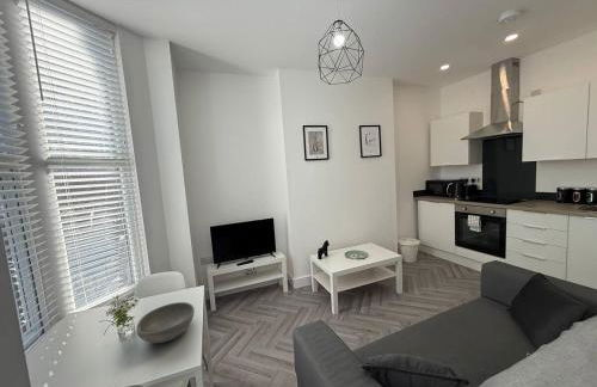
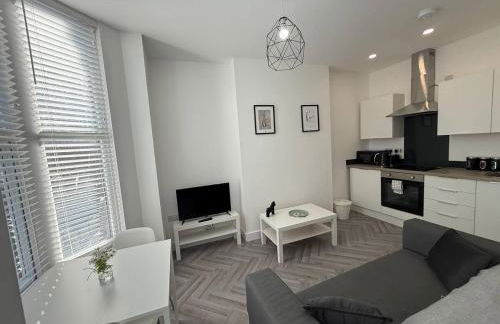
- bowl (167, 324)
